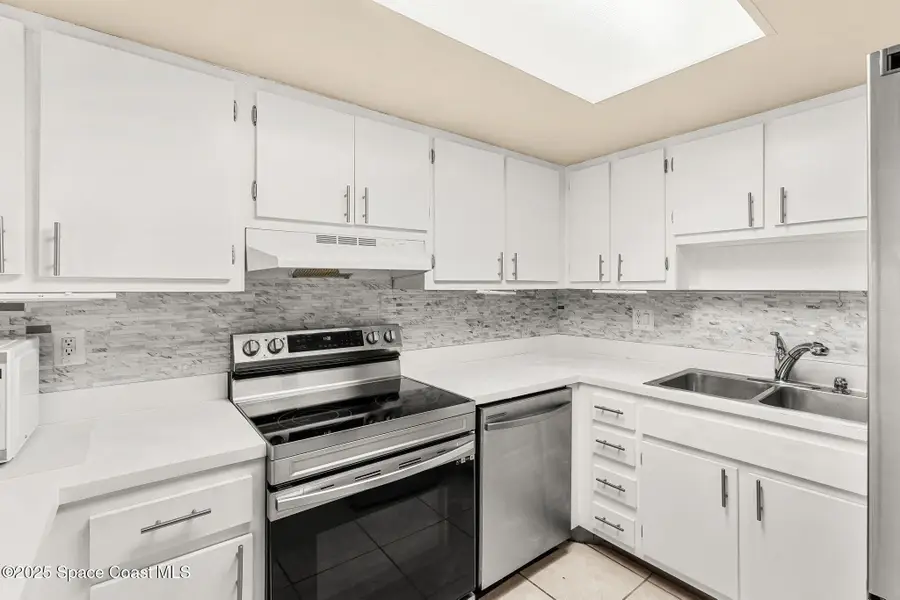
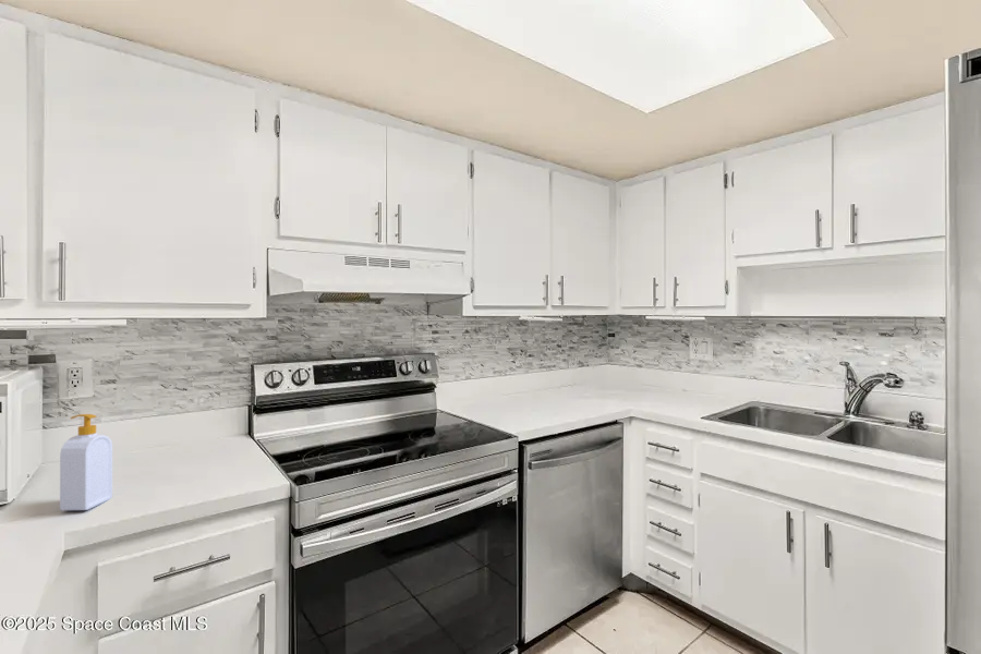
+ soap bottle (85, 459)
